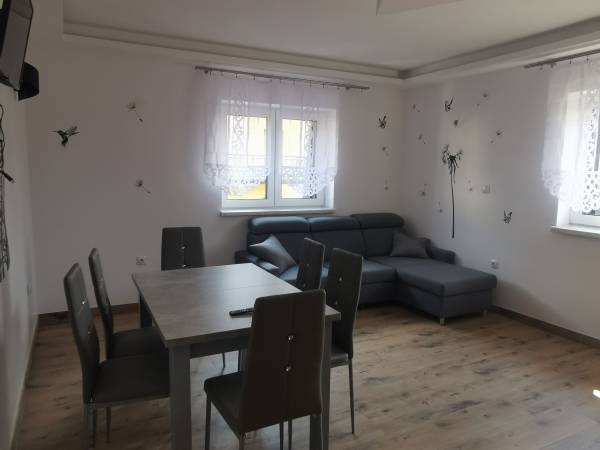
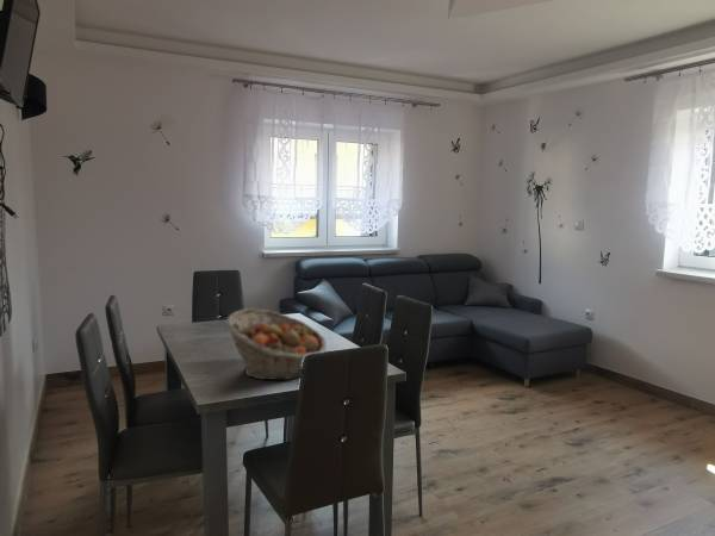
+ fruit basket (276, 341)
